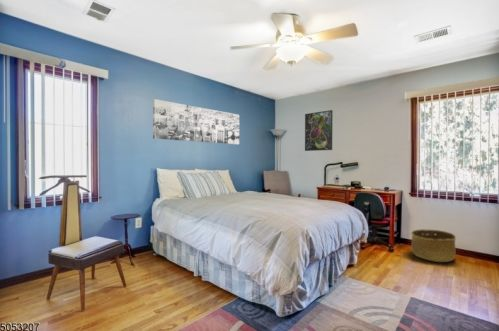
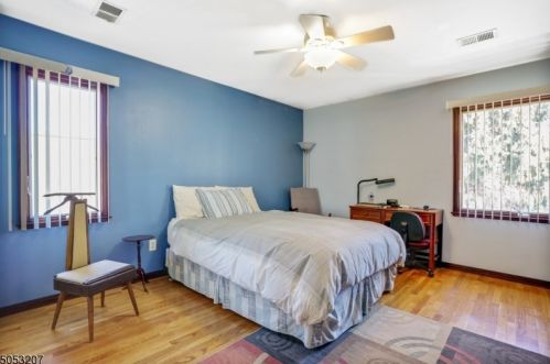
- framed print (318, 131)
- basket (432, 245)
- wall art (202, 125)
